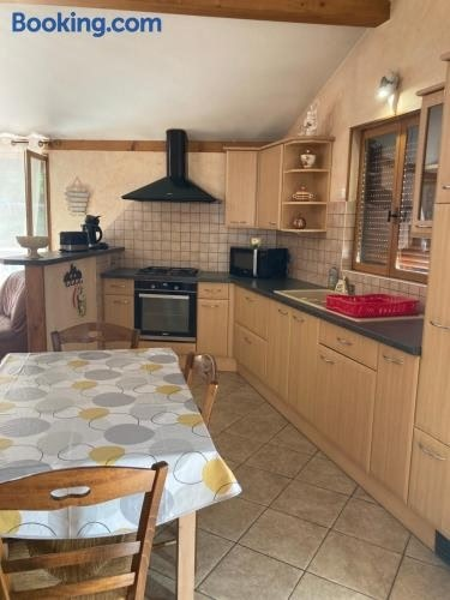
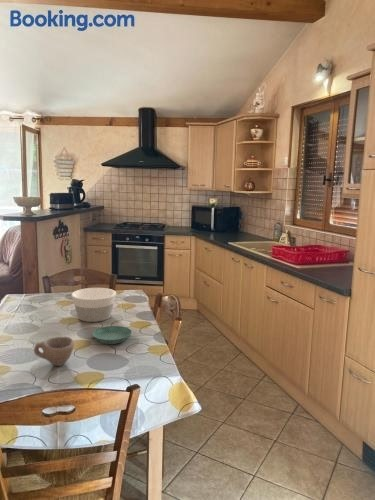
+ saucer (112, 335)
+ bowl (94, 304)
+ cup (54, 352)
